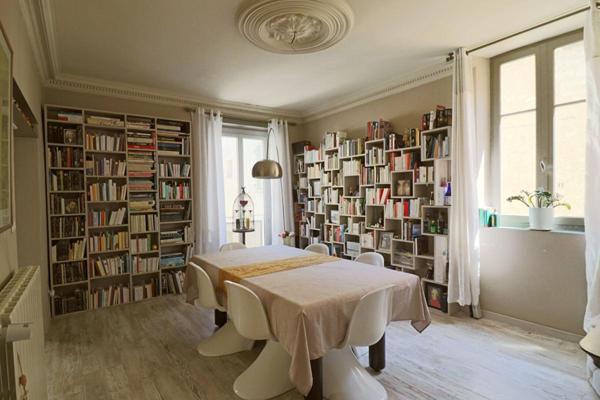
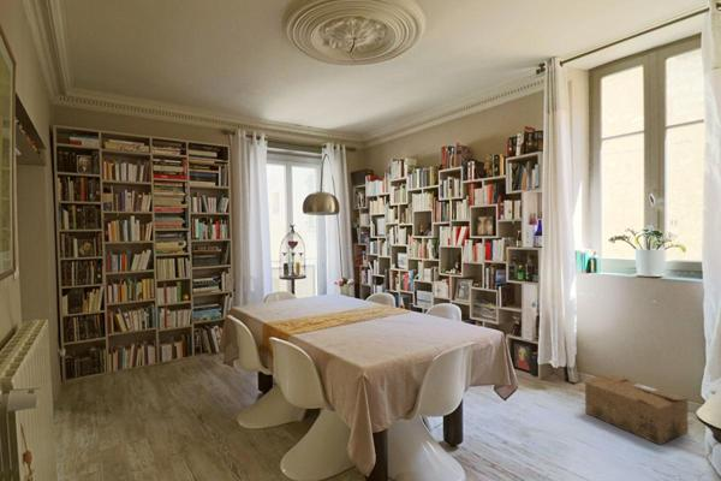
+ cardboard box (633, 404)
